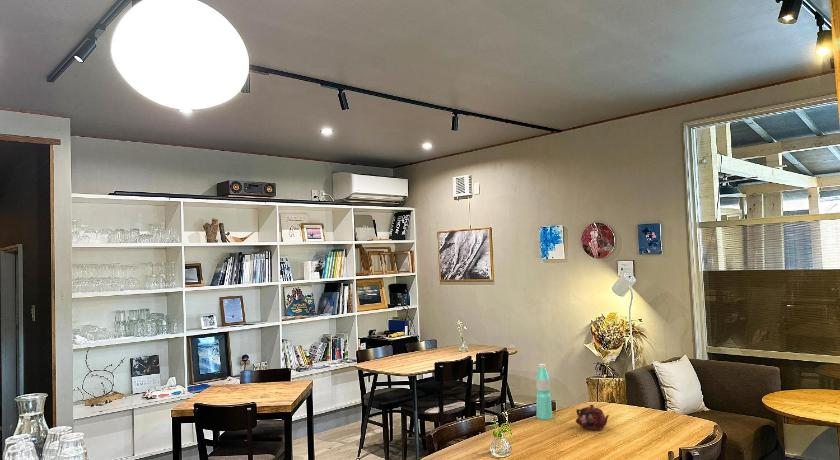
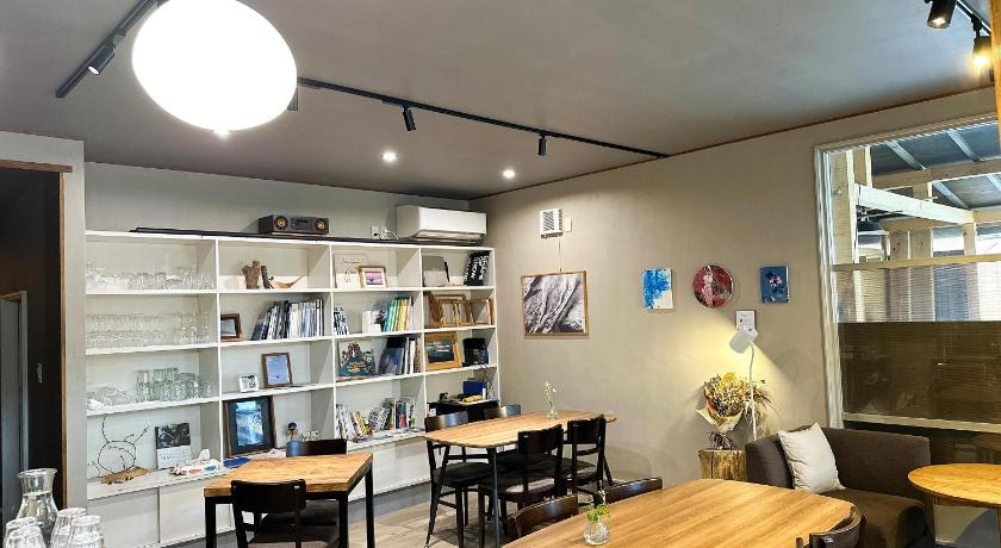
- teapot (592, 416)
- water bottle (543, 390)
